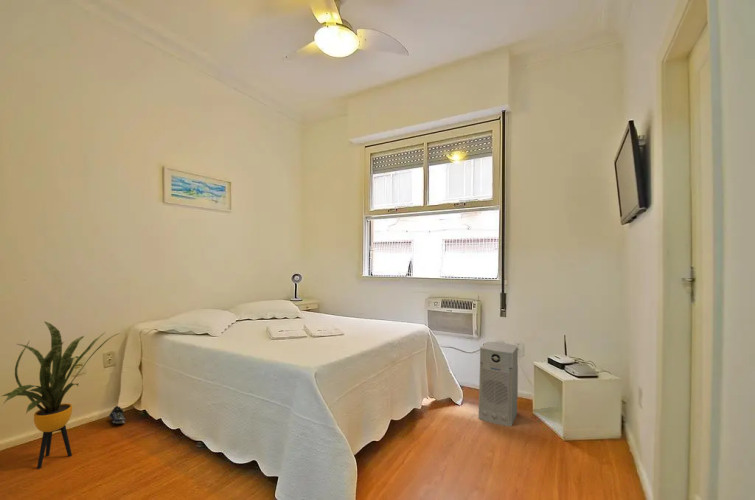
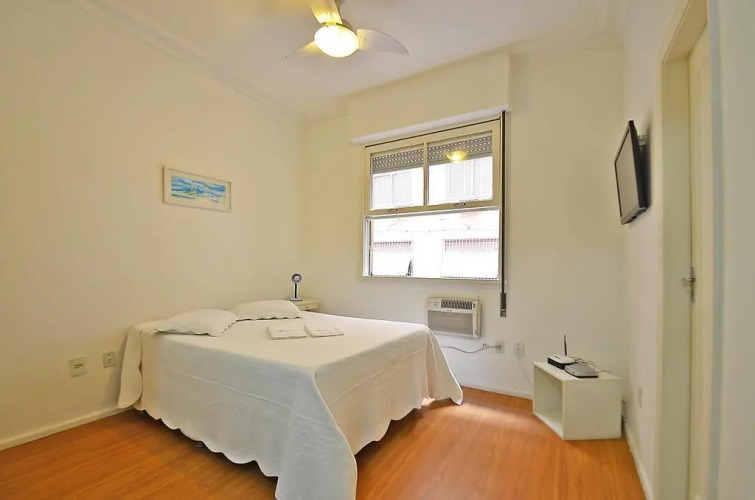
- air purifier (498, 381)
- house plant (60, 391)
- shoe (117, 415)
